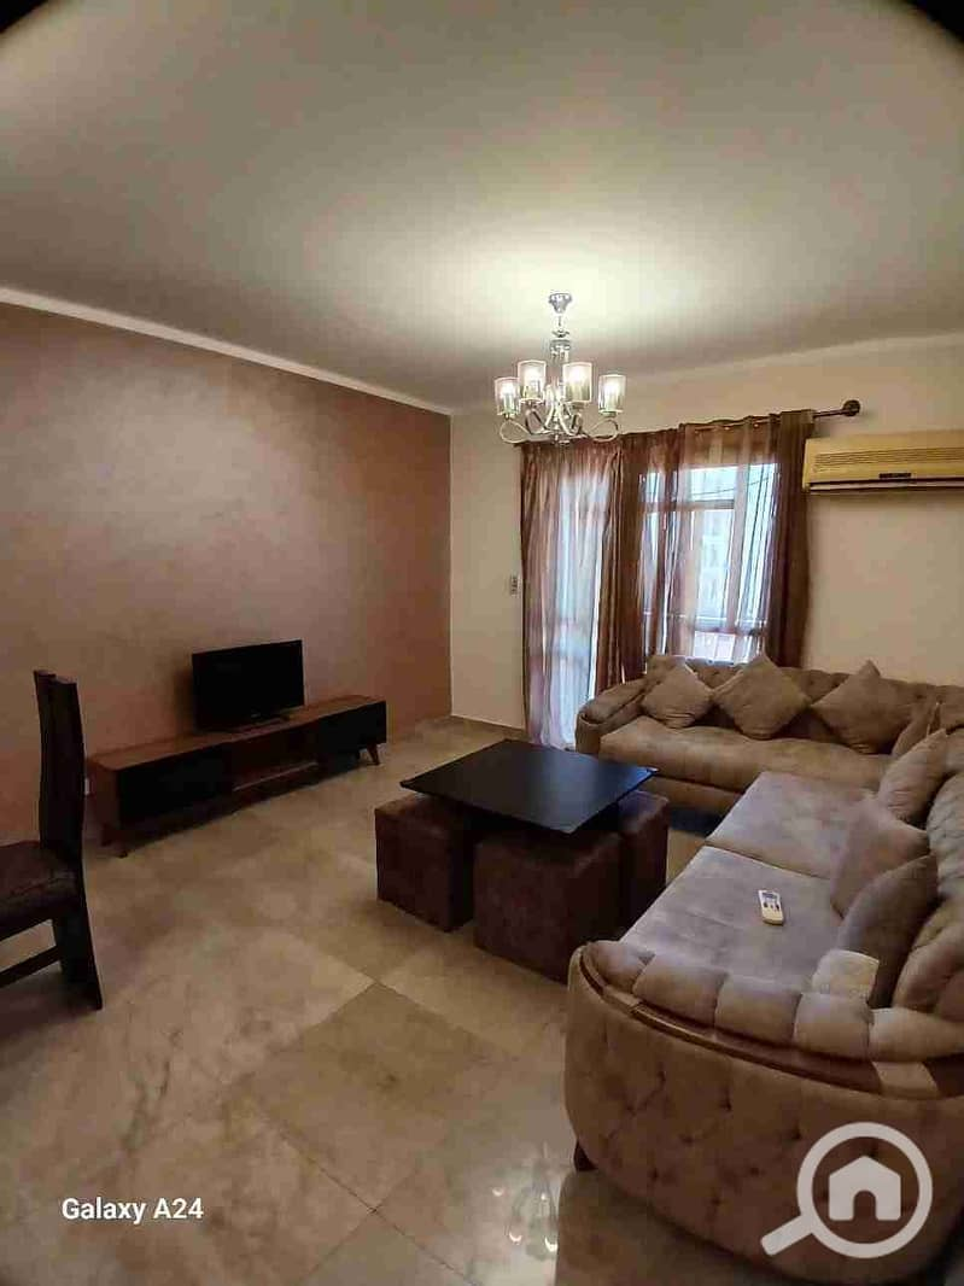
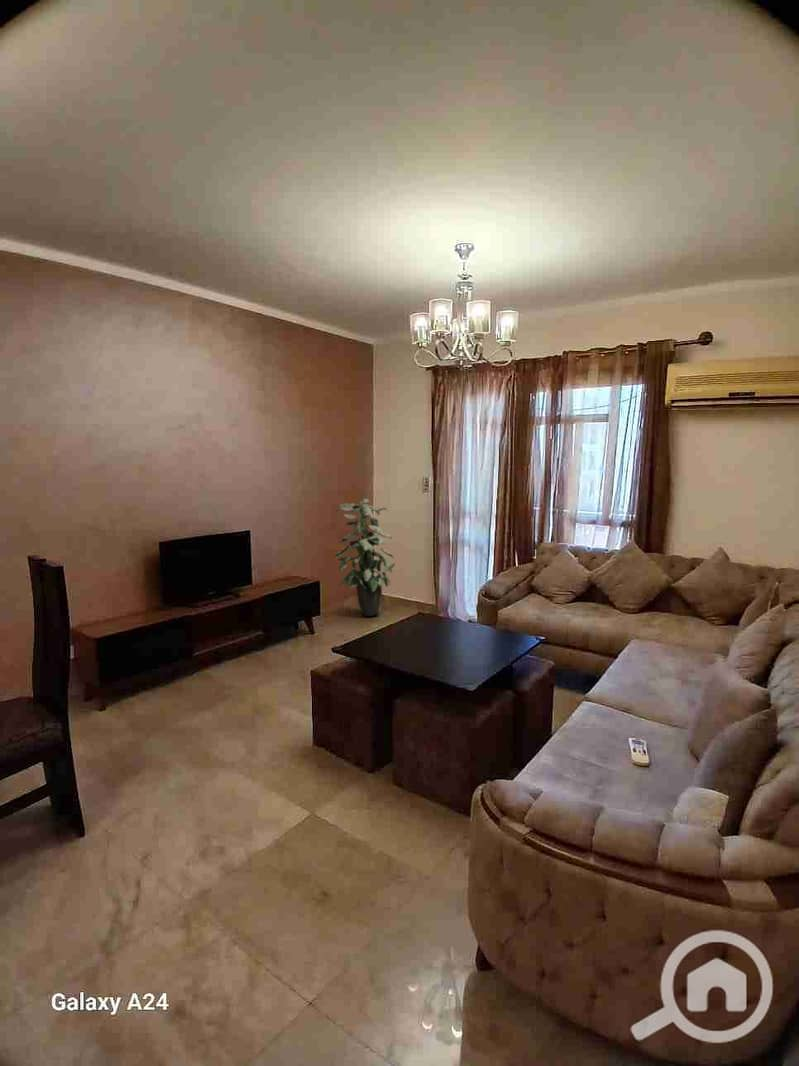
+ indoor plant (364, 557)
